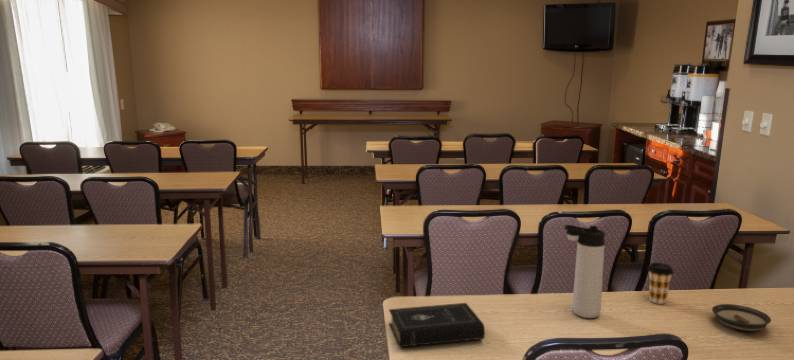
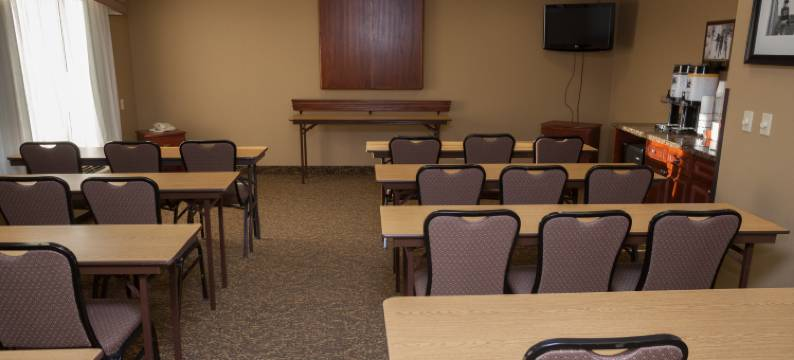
- saucer (740, 319)
- coffee cup (659, 283)
- thermos bottle (582, 270)
- book (433, 322)
